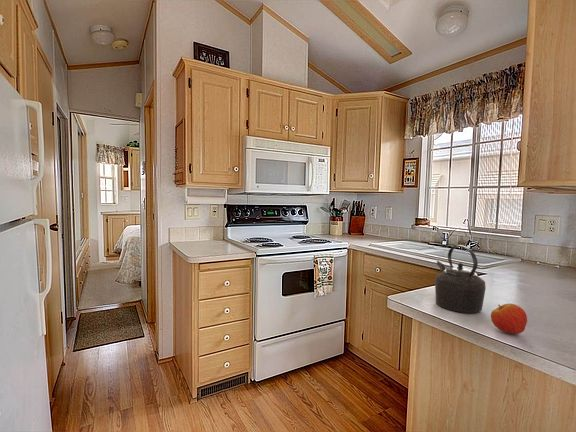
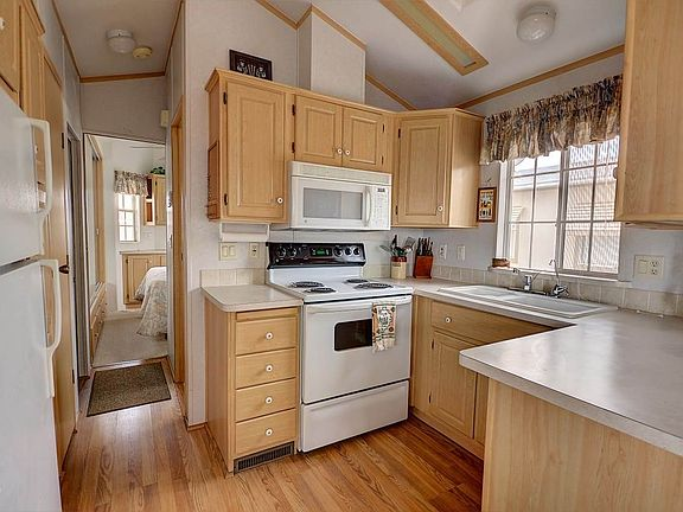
- kettle (454, 273)
- apple (508, 317)
